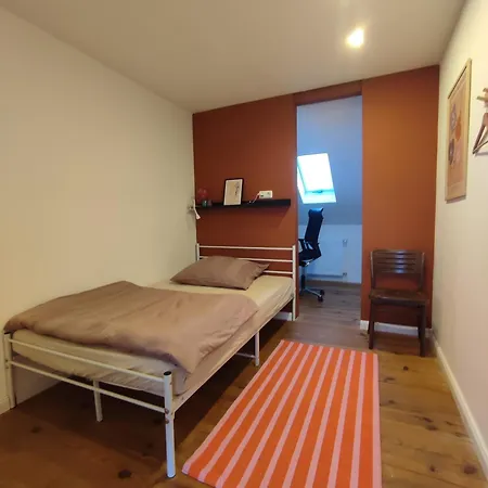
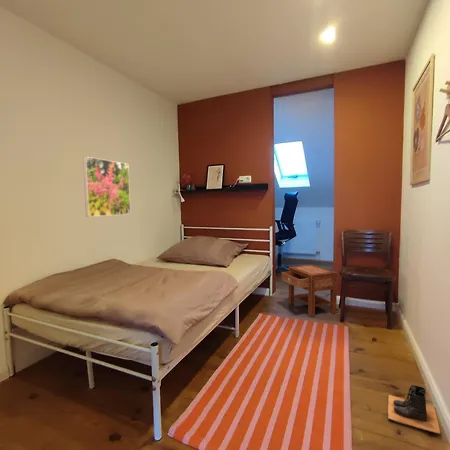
+ nightstand (308, 289)
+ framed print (108, 188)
+ boots (412, 401)
